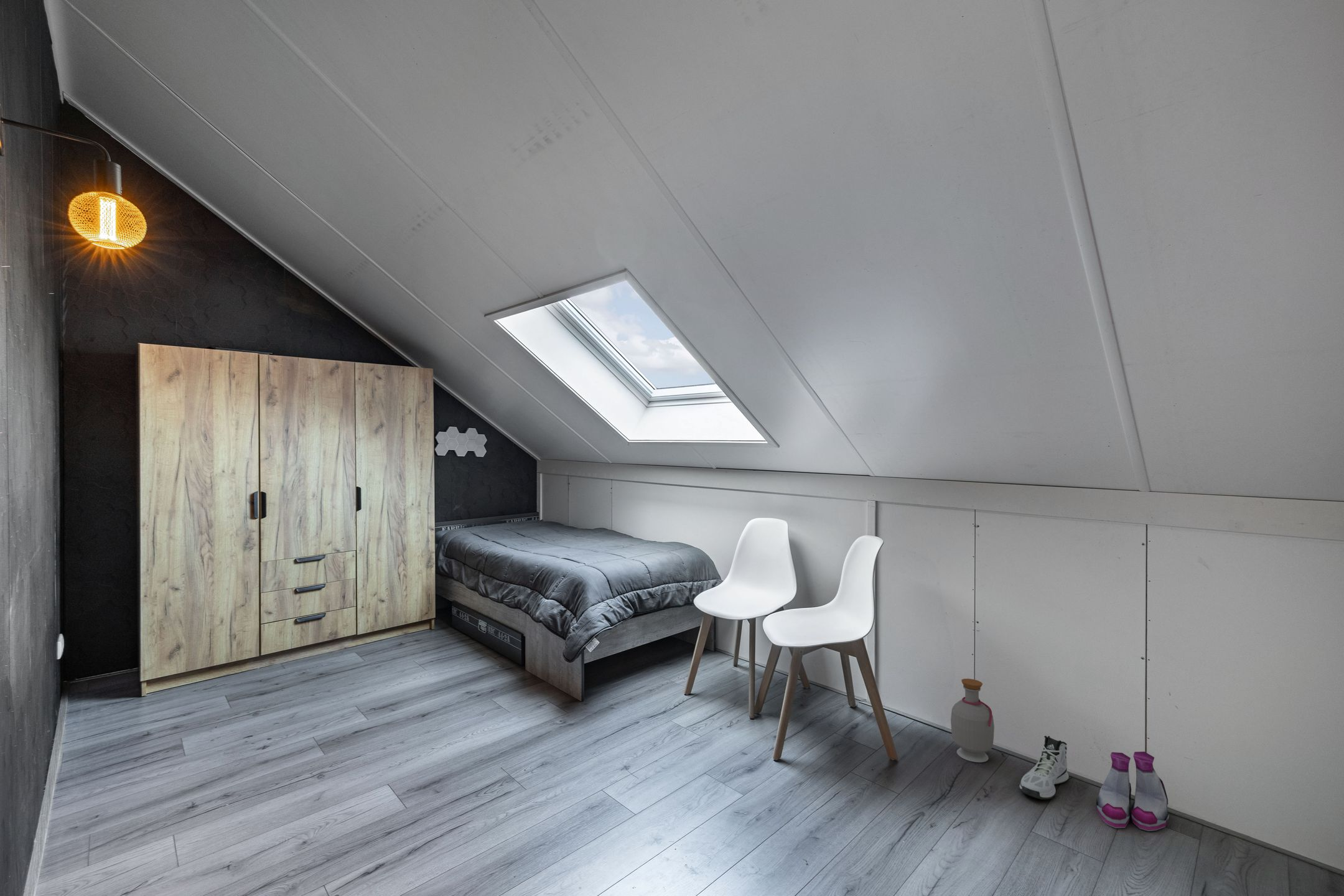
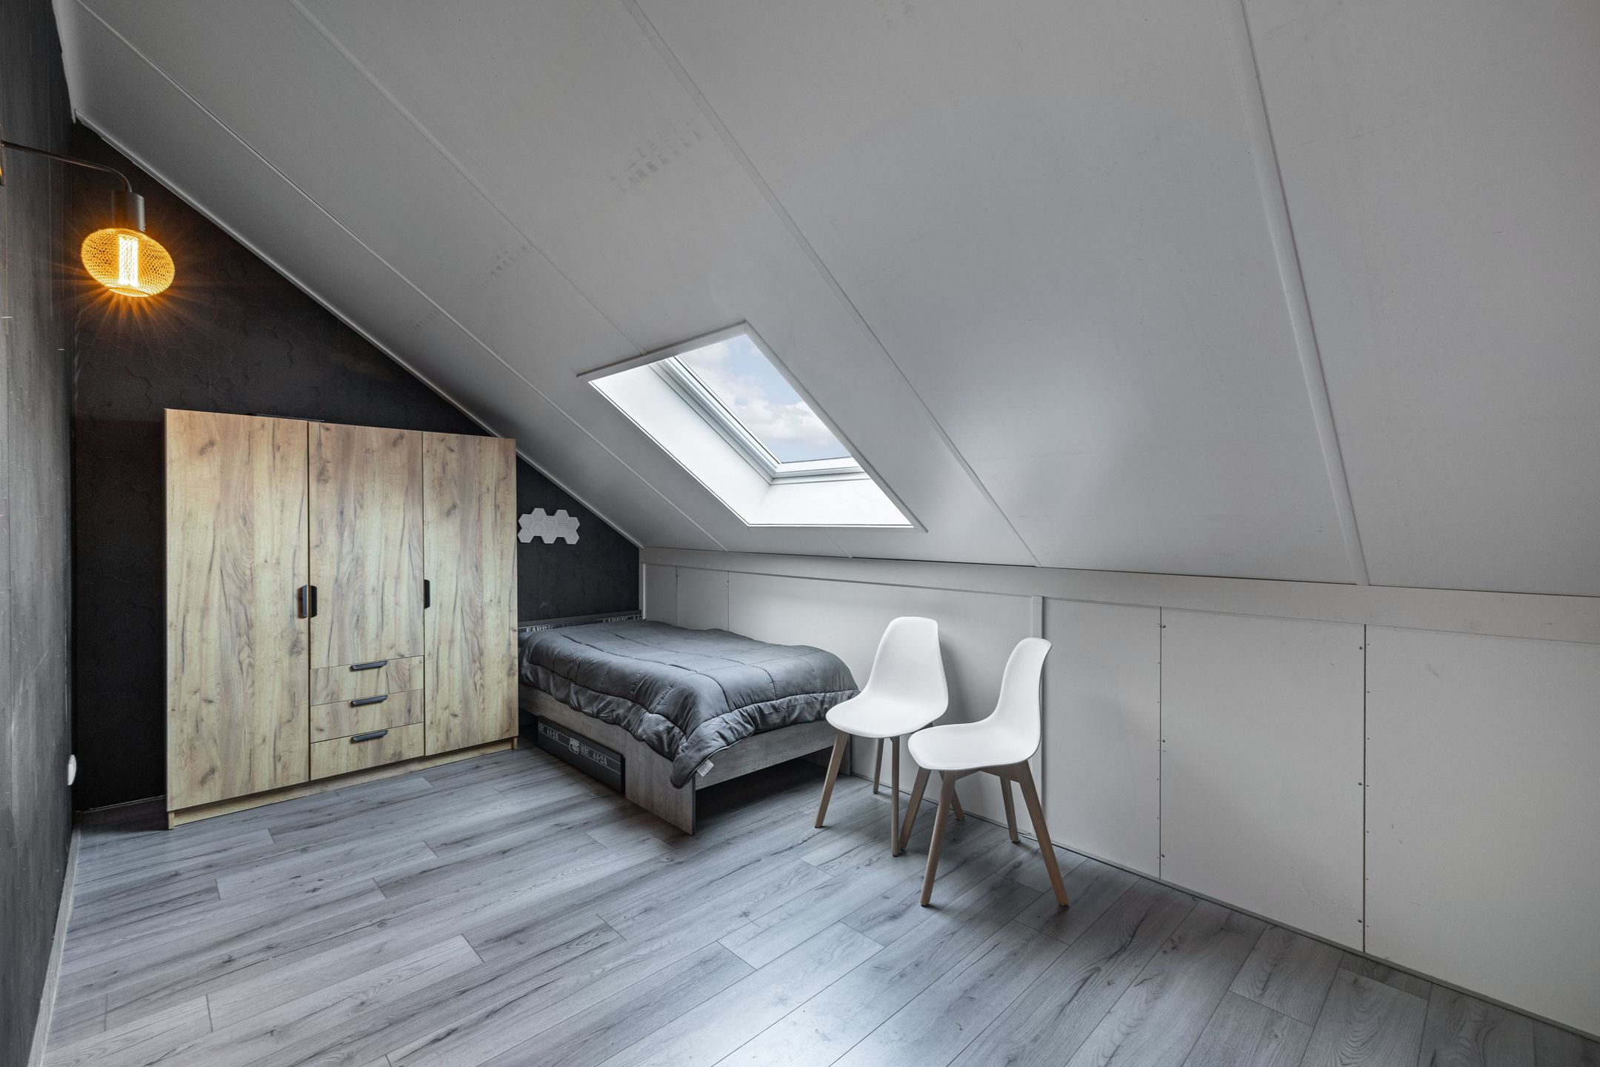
- boots (1130, 785)
- sneaker (1043, 762)
- bottle (972, 718)
